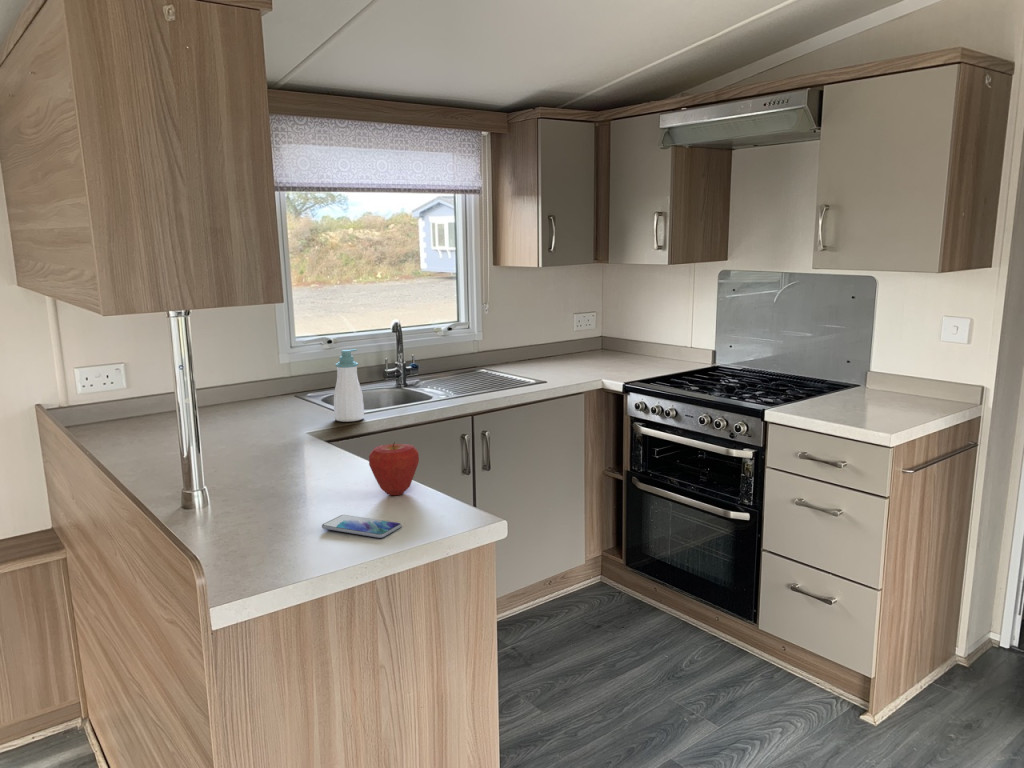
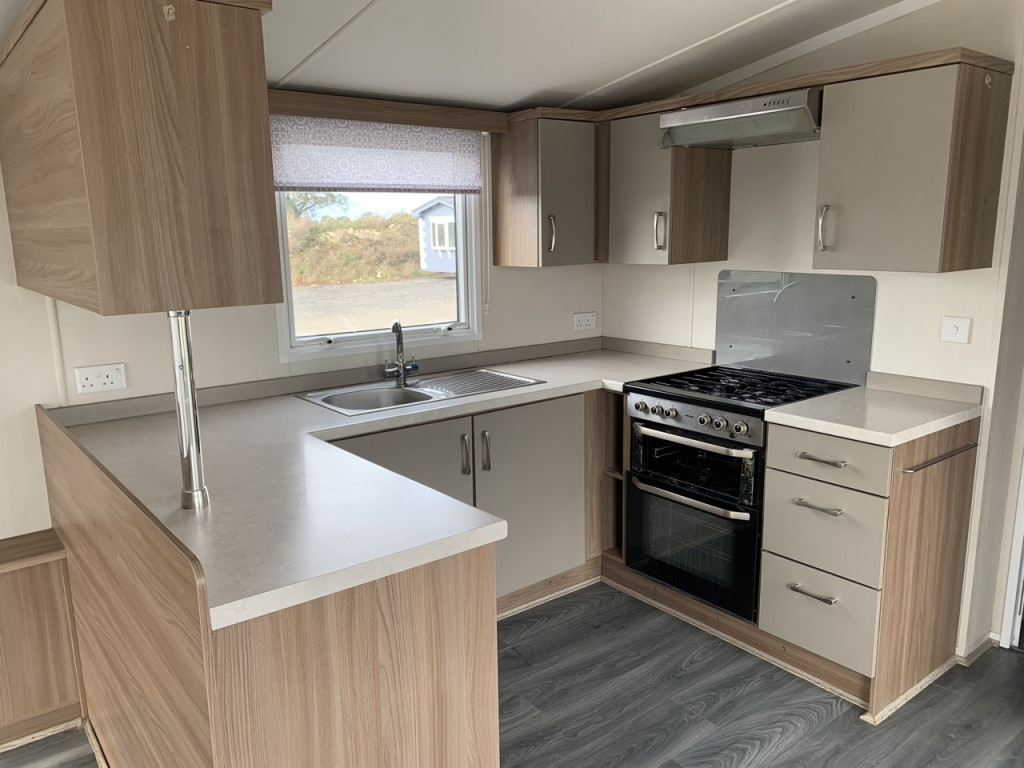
- apple (394, 467)
- smartphone (361, 526)
- soap bottle (347, 385)
